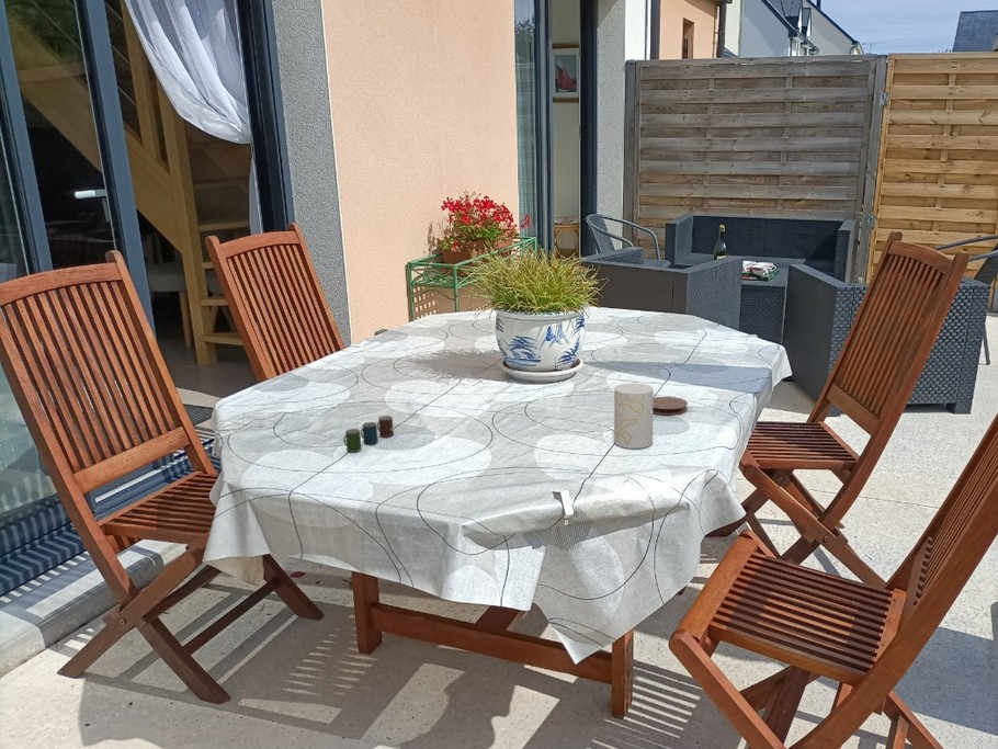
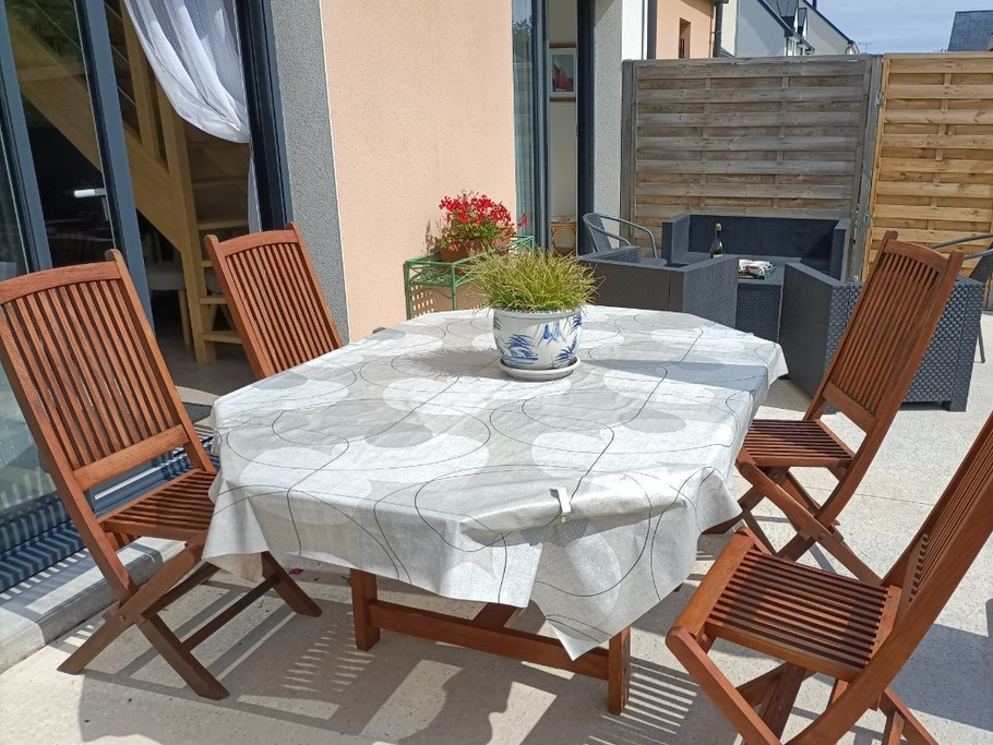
- cup (367, 428)
- cup (633, 415)
- coaster (666, 405)
